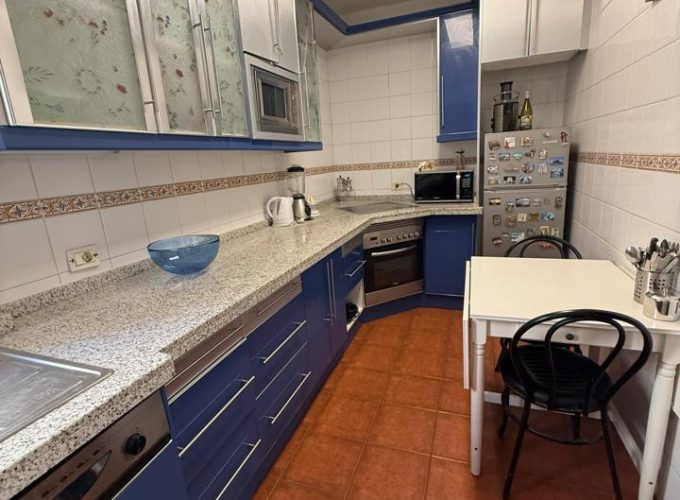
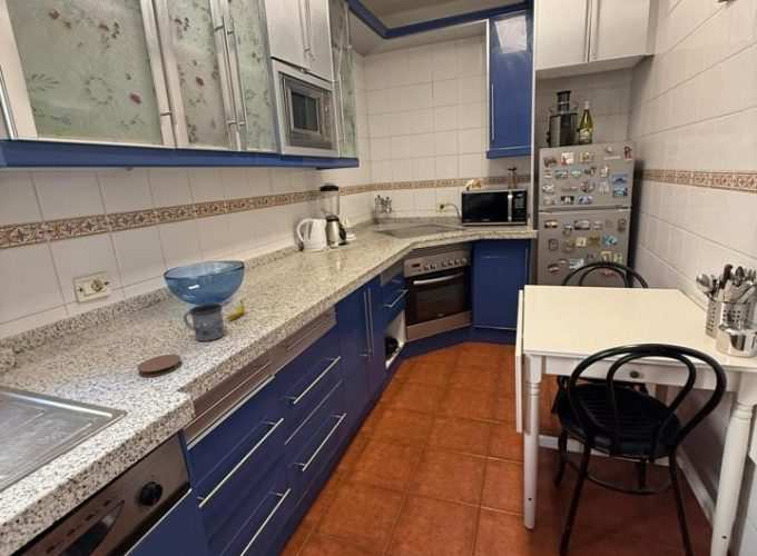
+ coaster (159, 365)
+ mug (204, 321)
+ fruit (237, 310)
